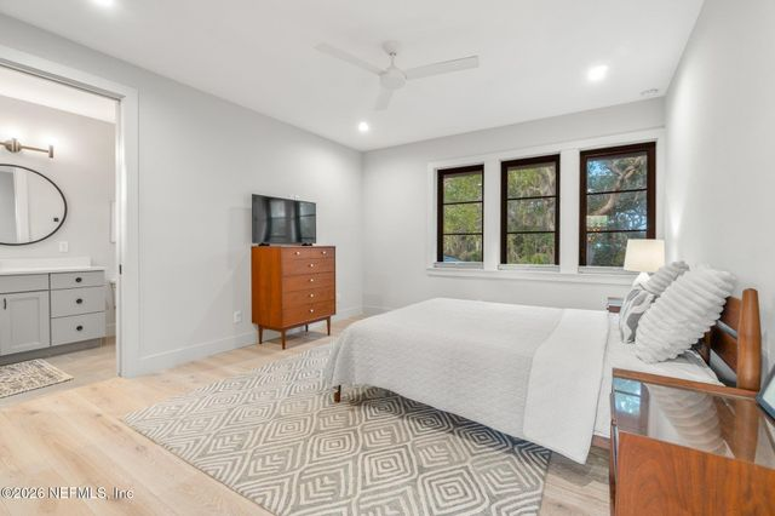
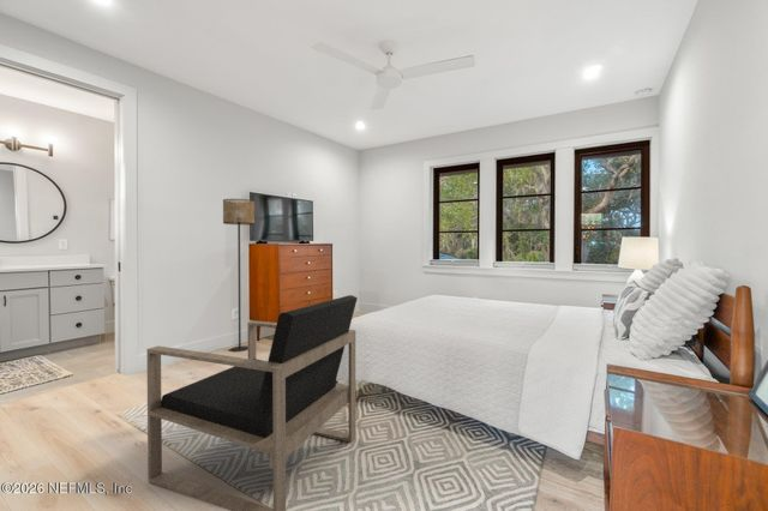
+ floor lamp (239, 275)
+ armchair (265, 378)
